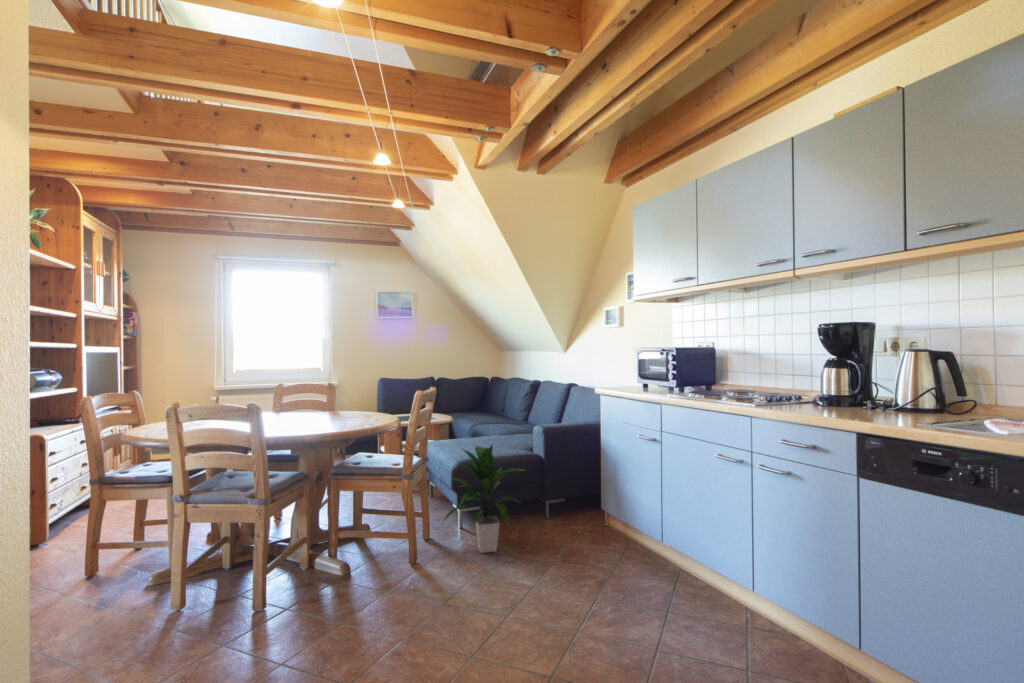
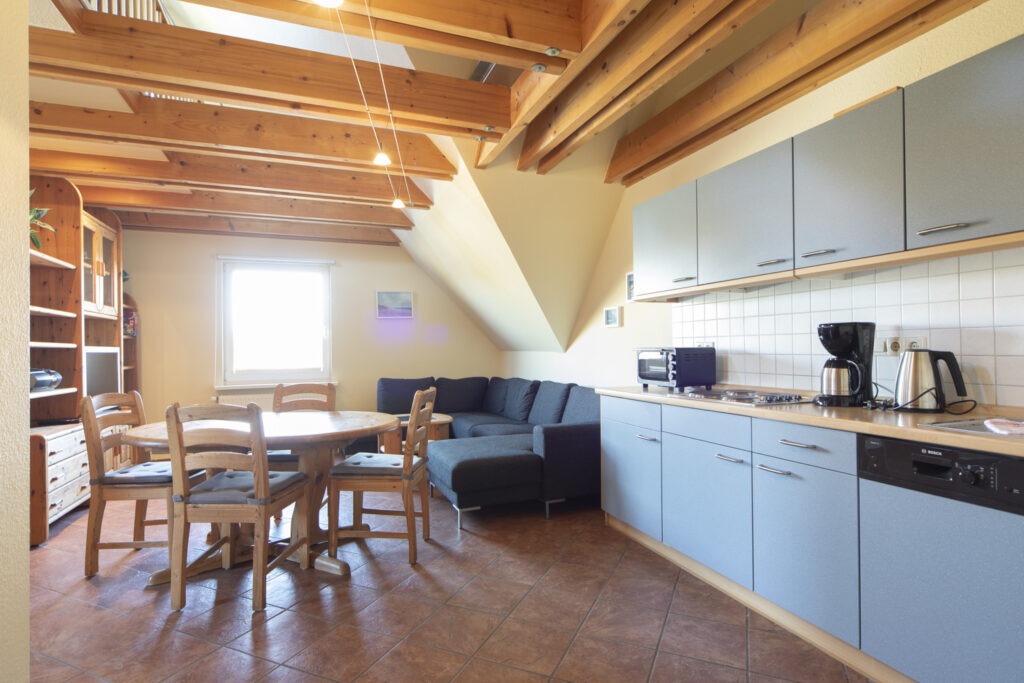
- indoor plant (482, 494)
